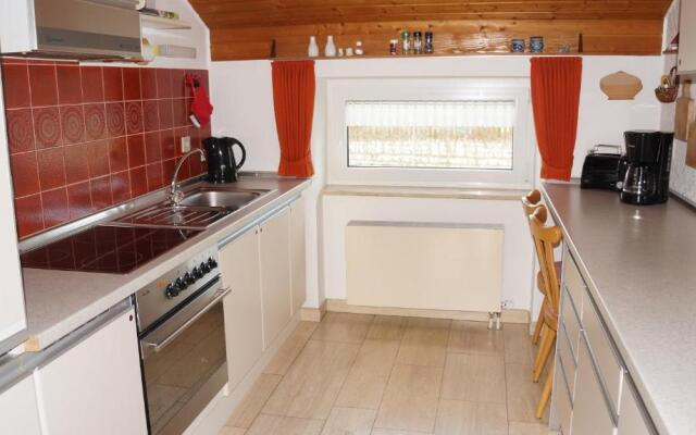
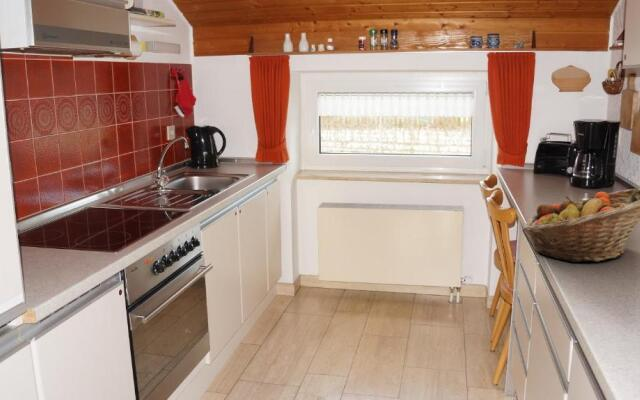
+ fruit basket (586, 220)
